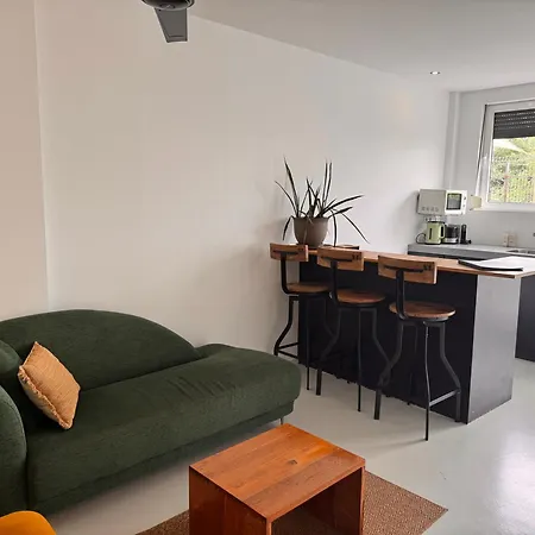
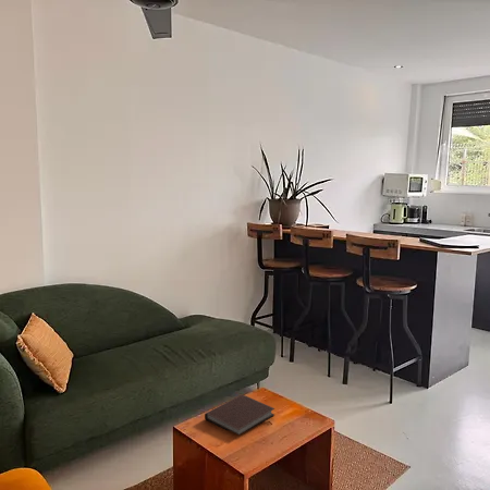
+ notebook (240, 414)
